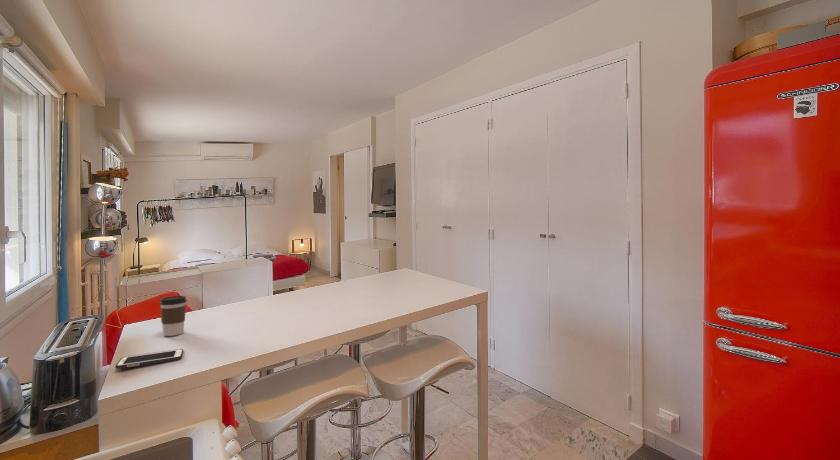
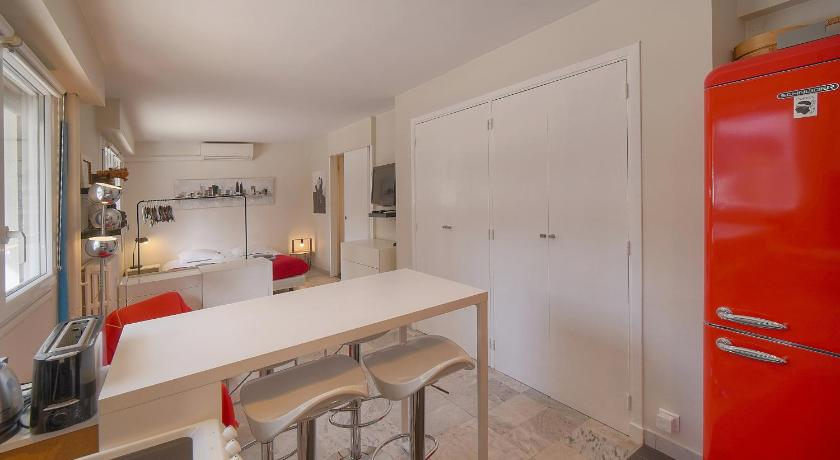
- coffee cup (173, 315)
- cell phone (151, 358)
